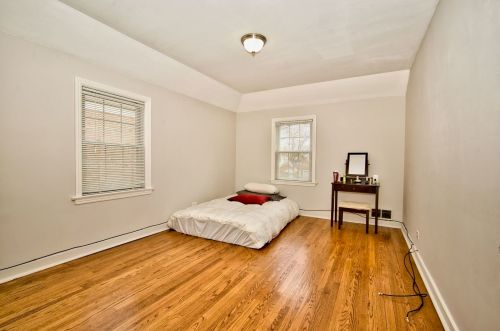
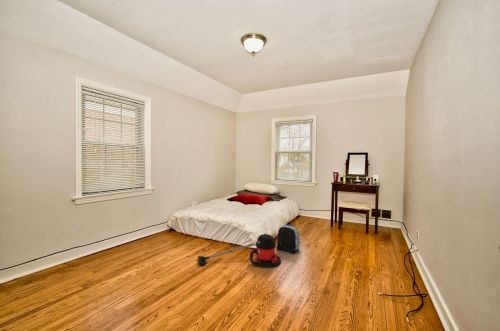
+ vacuum cleaner (240, 247)
+ backpack (288, 237)
